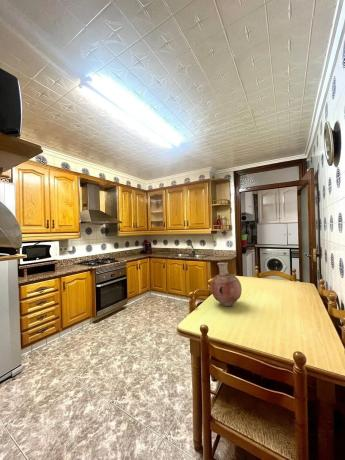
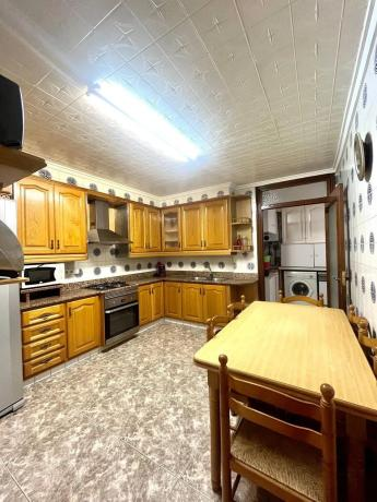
- vase (225, 283)
